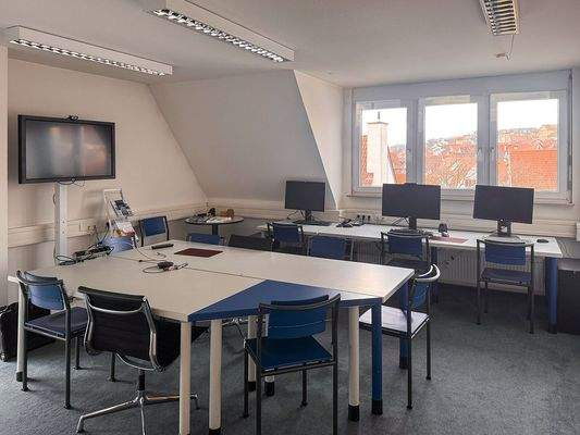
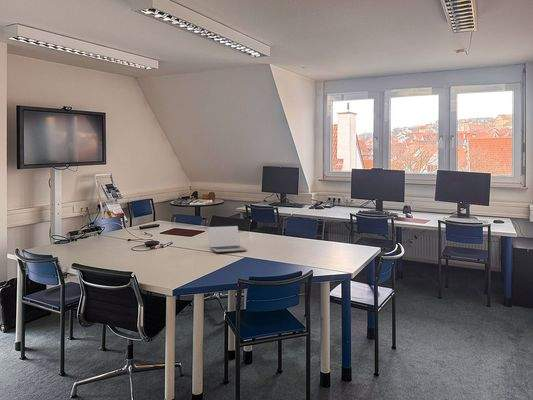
+ laptop (227, 238)
